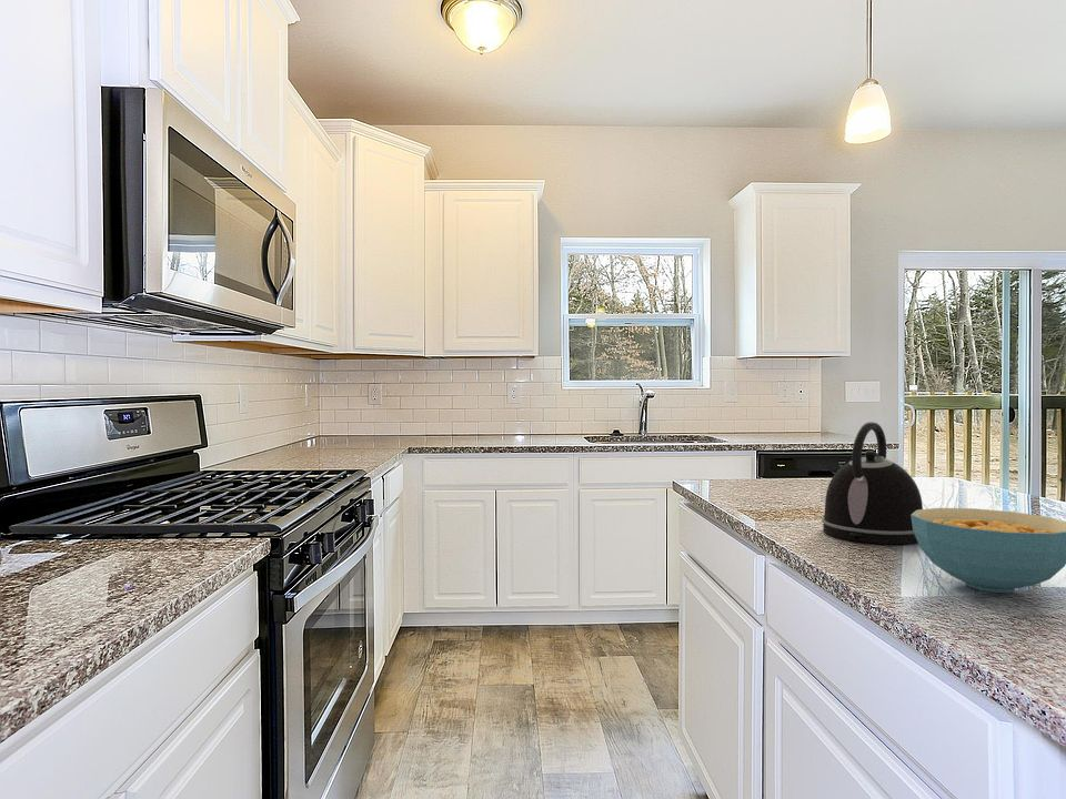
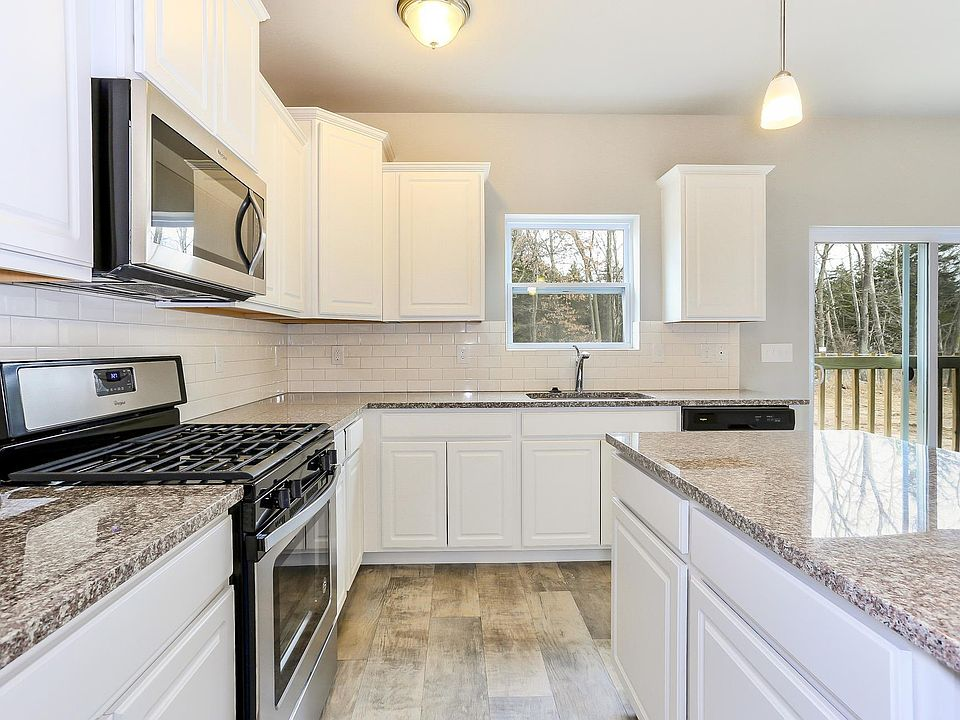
- kettle (872, 477)
- cereal bowl (989, 553)
